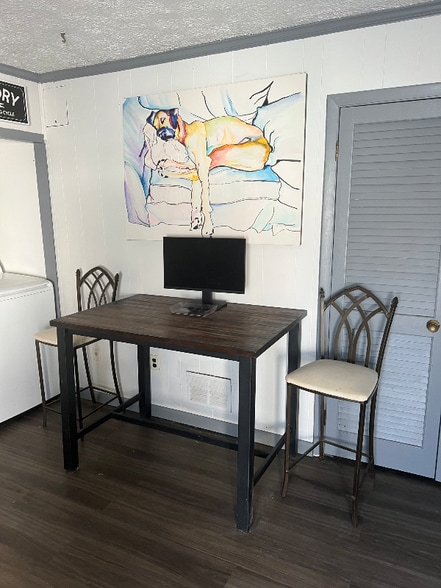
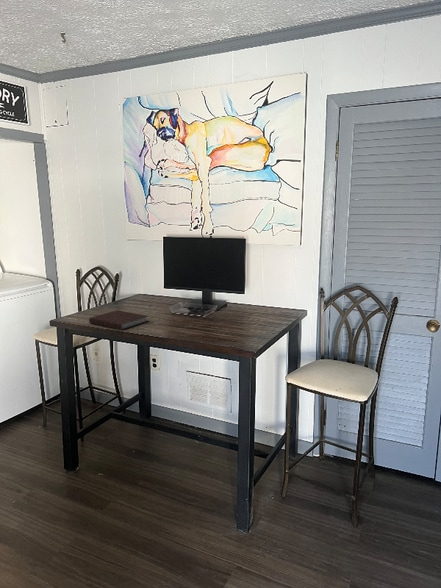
+ notebook (119, 319)
